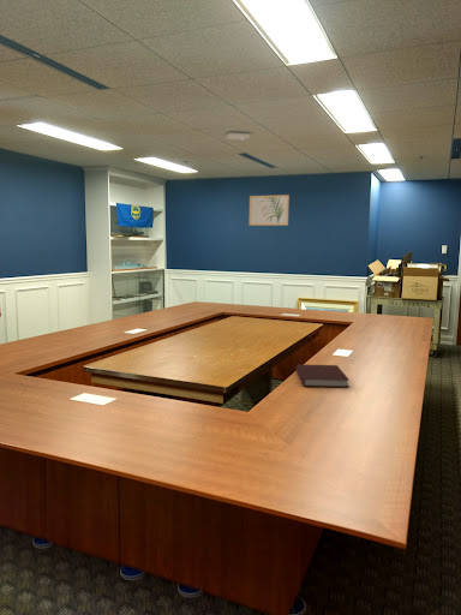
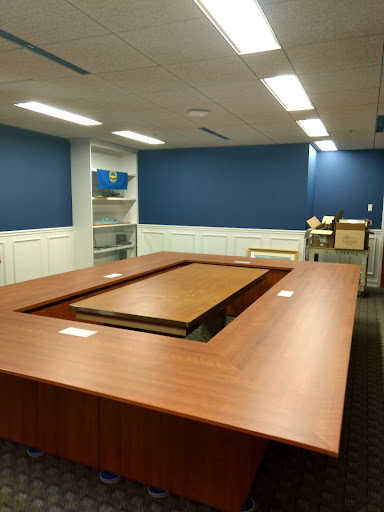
- wall art (268, 210)
- notebook (321, 375)
